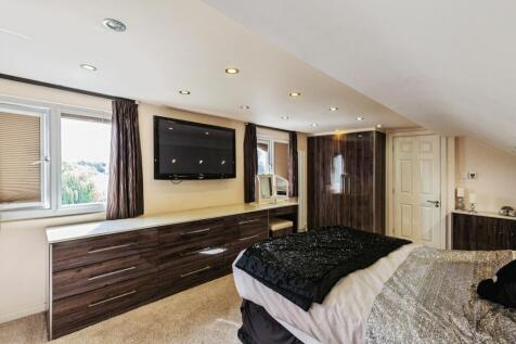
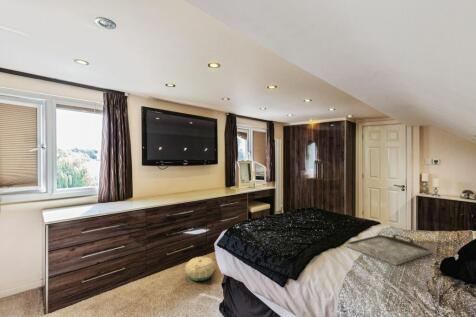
+ basket (200, 267)
+ serving tray (386, 244)
